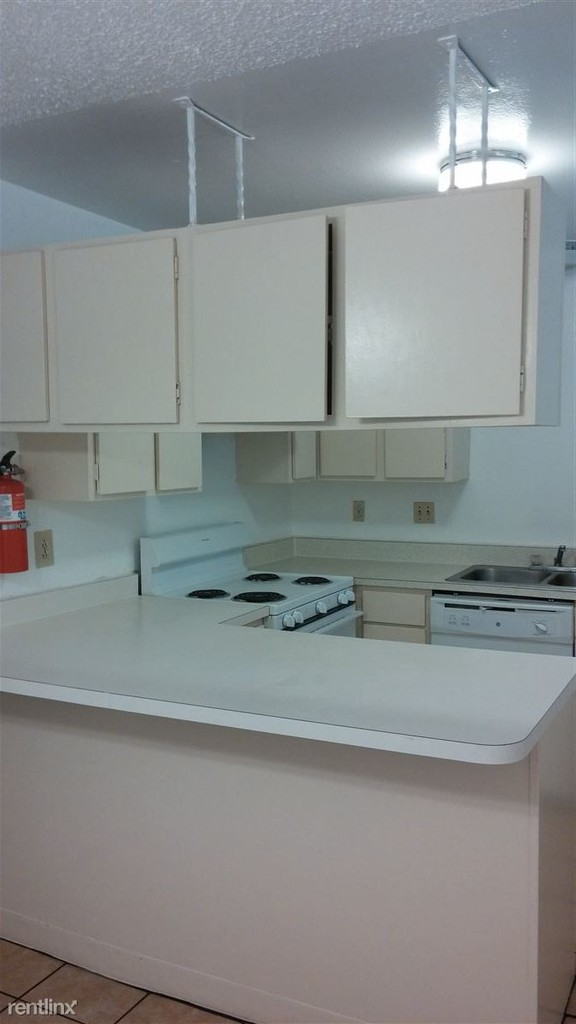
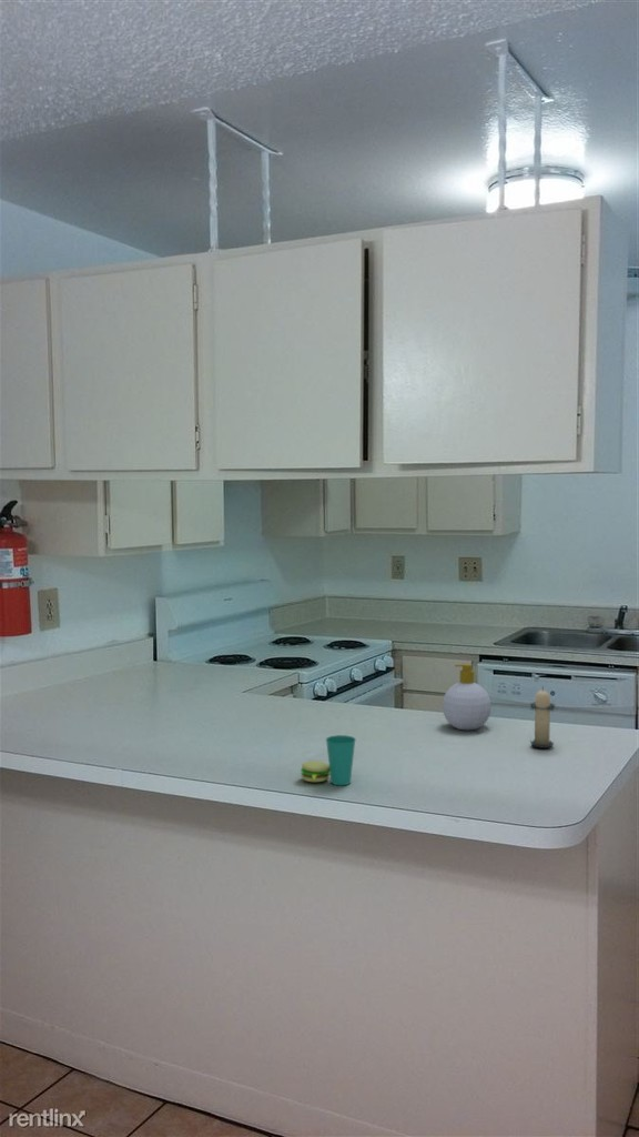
+ candle (541, 715)
+ soap bottle (466, 695)
+ cup (328, 758)
